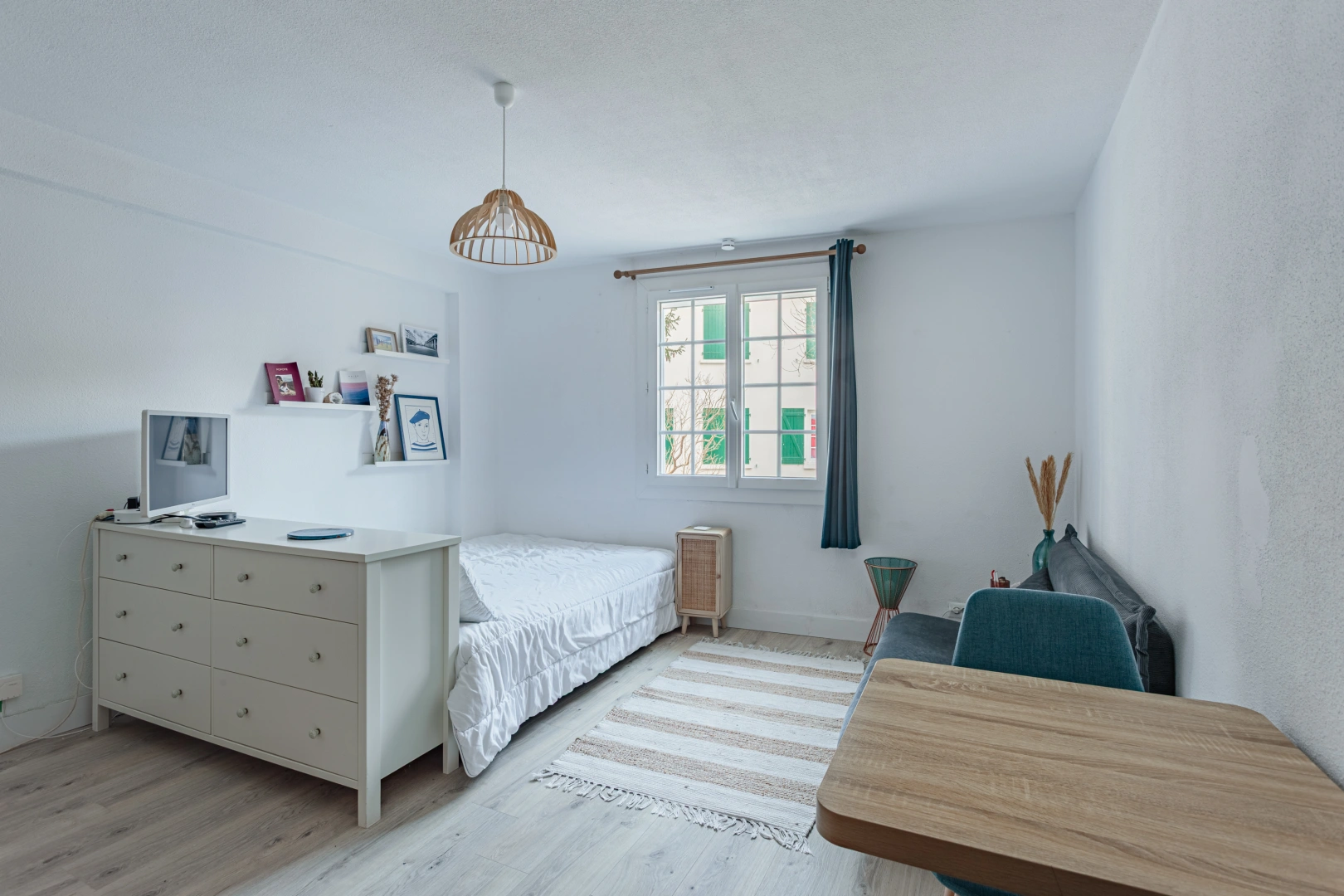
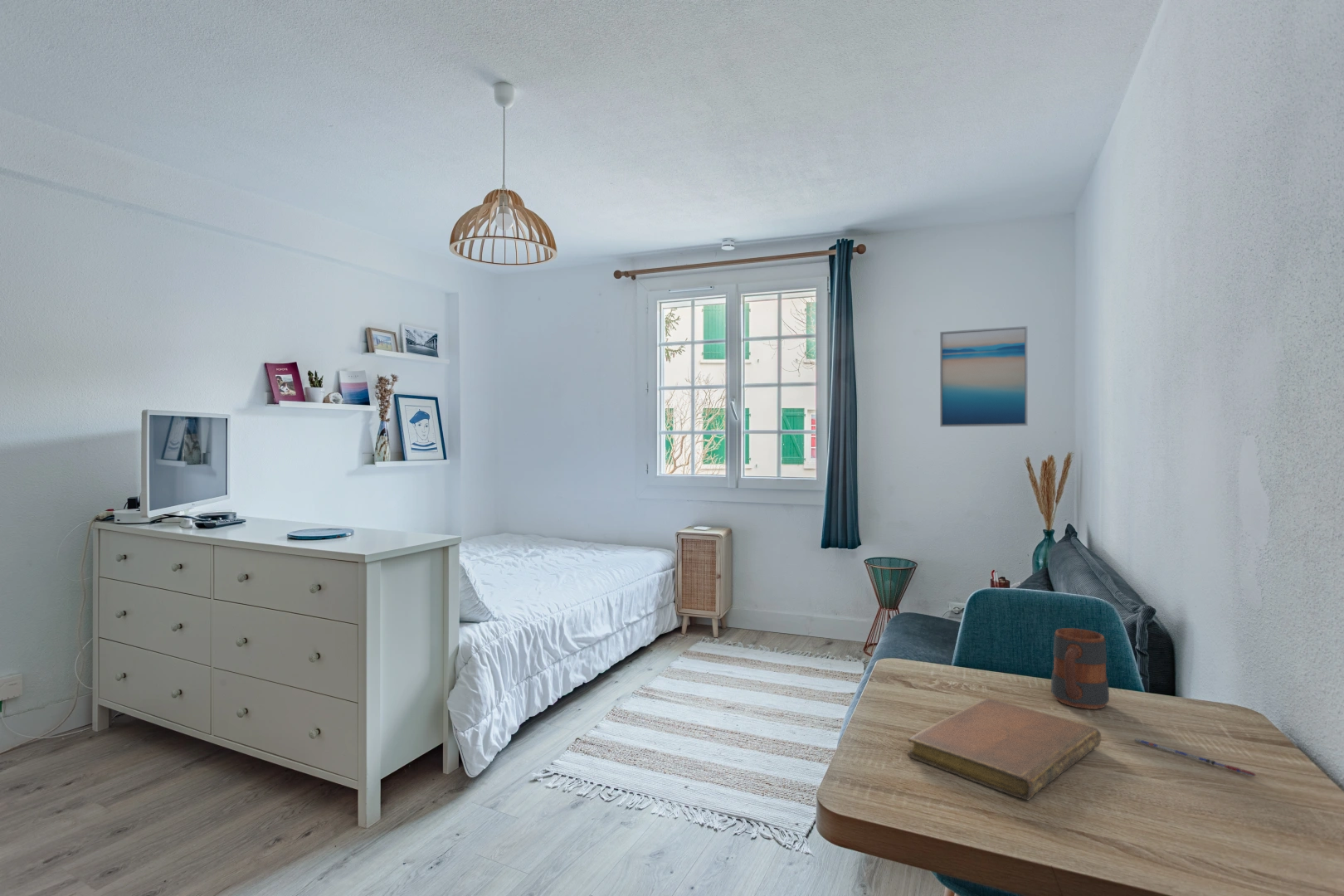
+ wall art (982, 377)
+ mug (1077, 670)
+ pen (1191, 756)
+ notebook (1006, 742)
